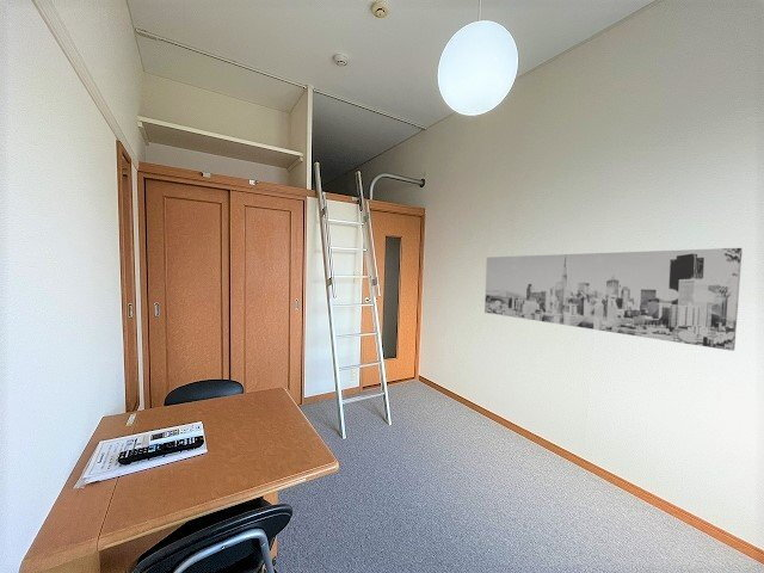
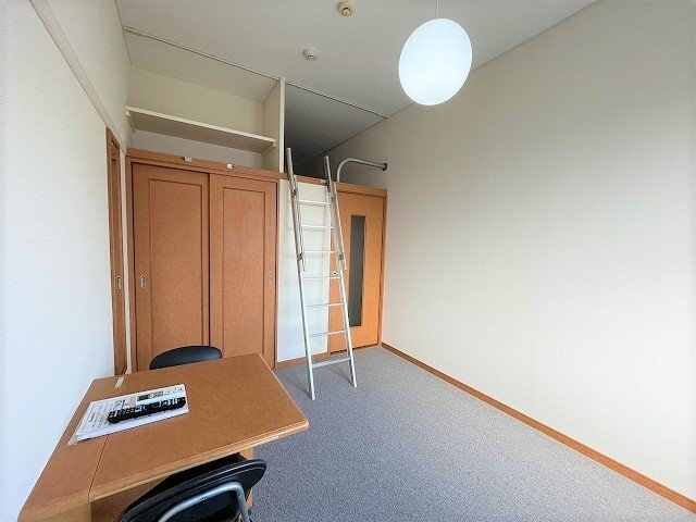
- wall art (574, 290)
